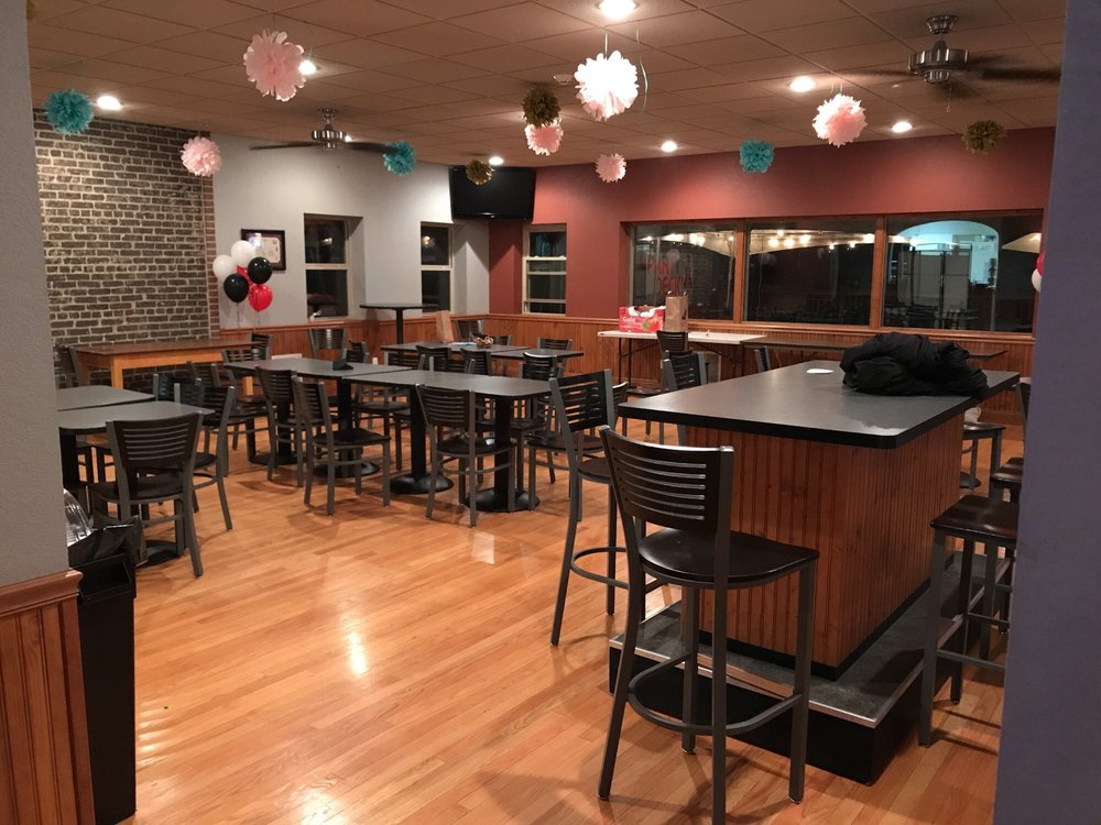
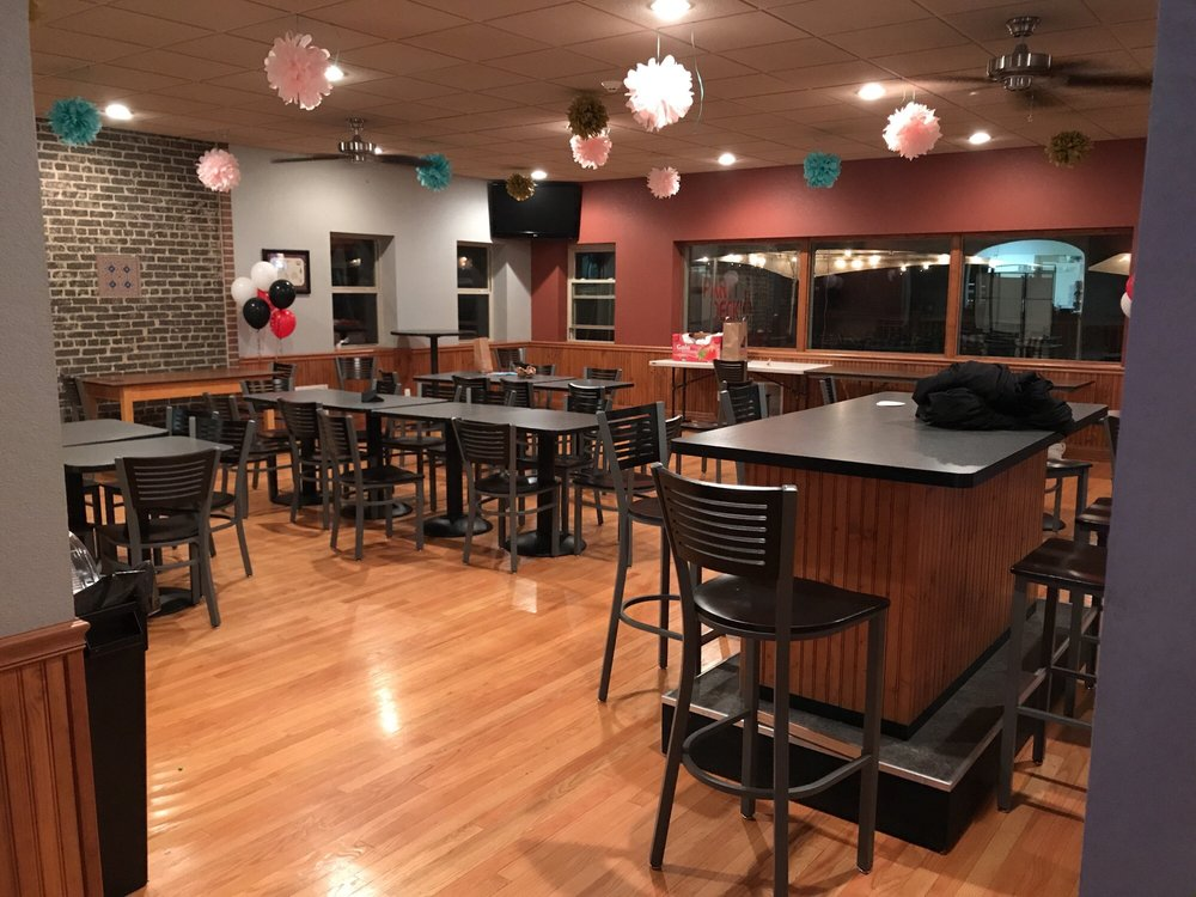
+ wall art (118, 276)
